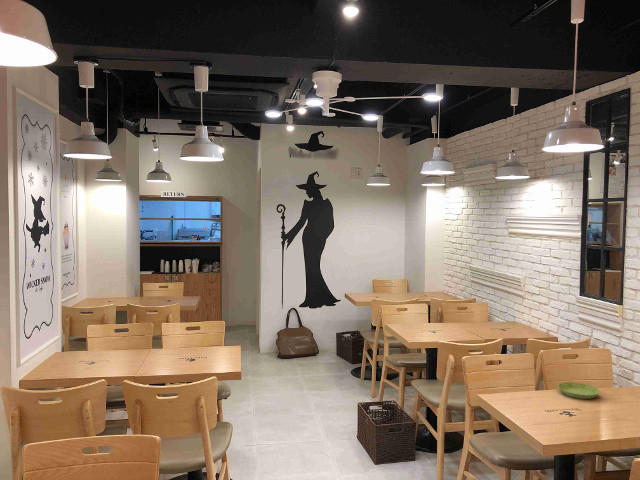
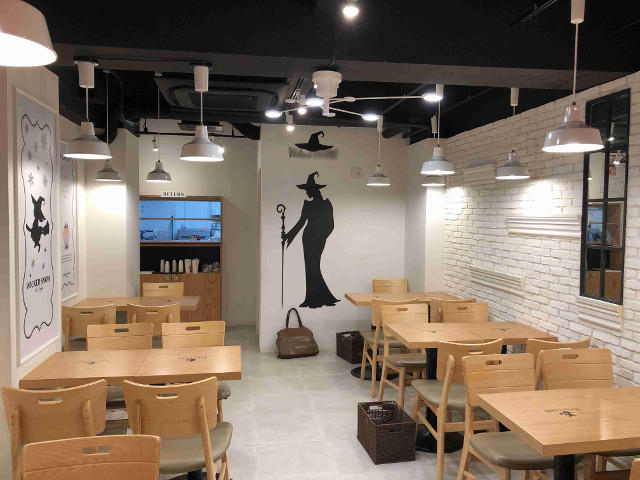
- saucer (578, 391)
